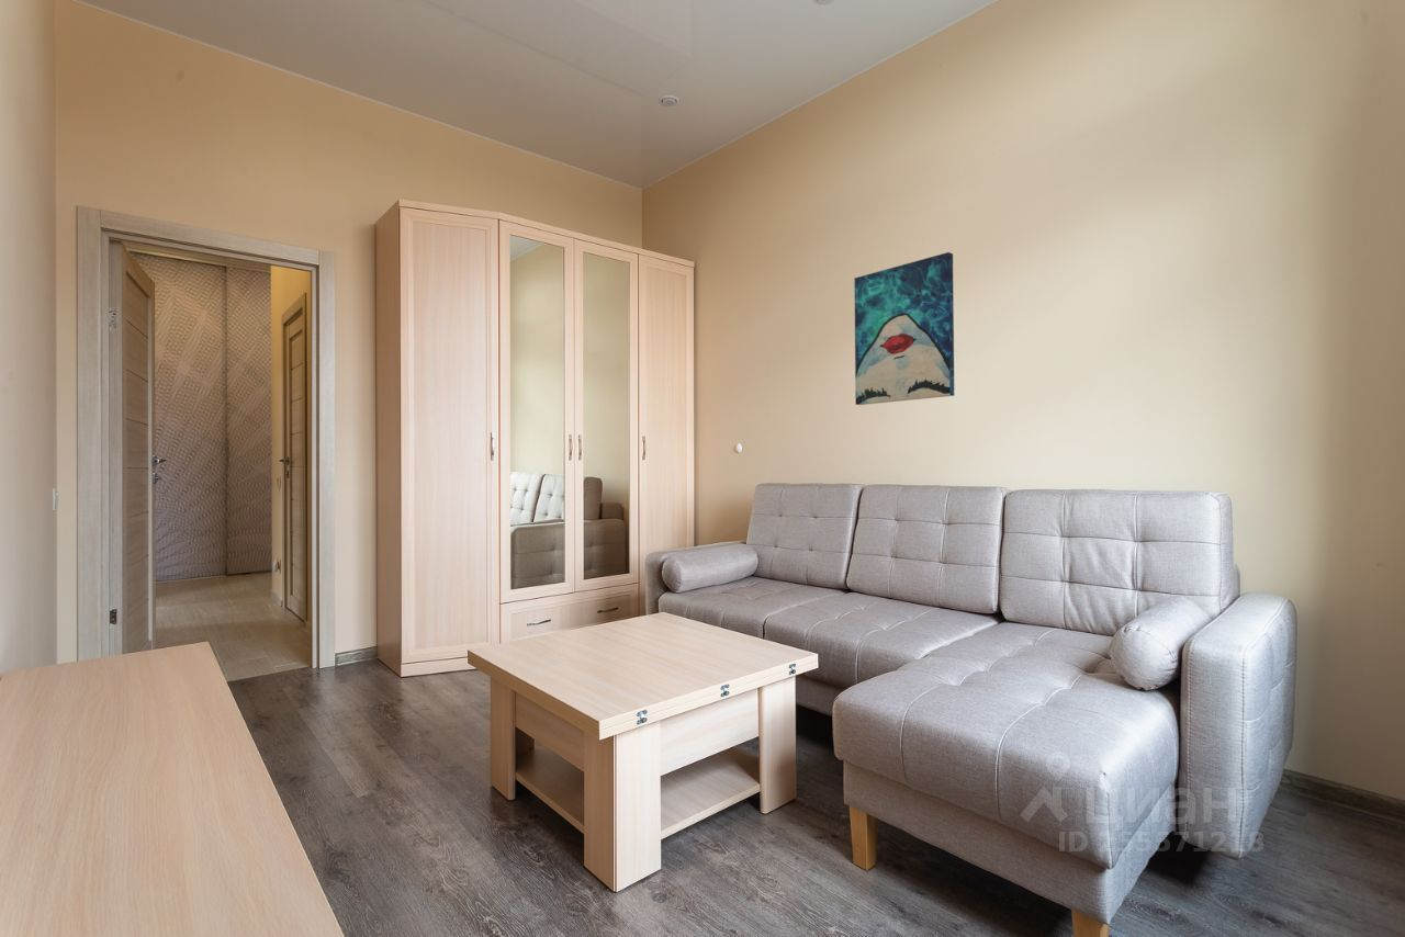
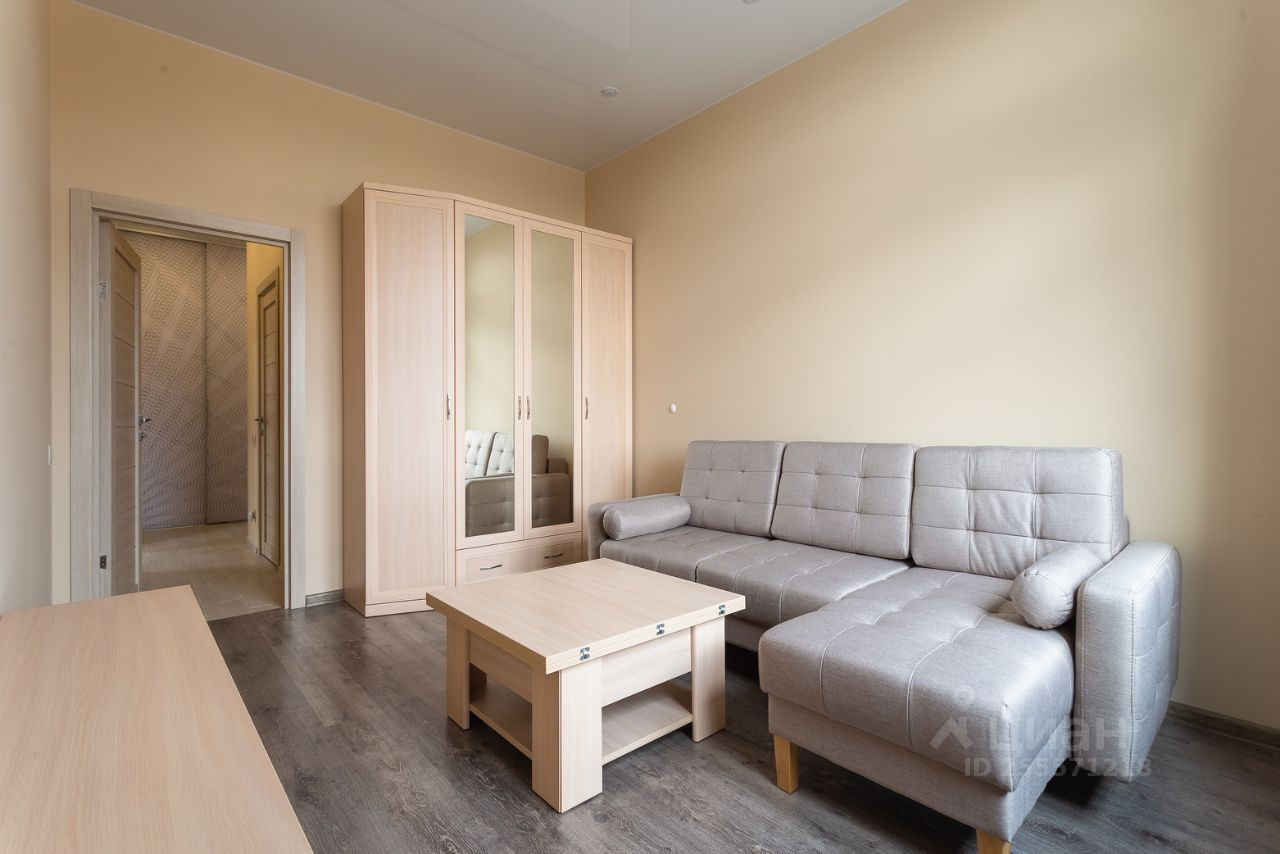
- wall art (901, 332)
